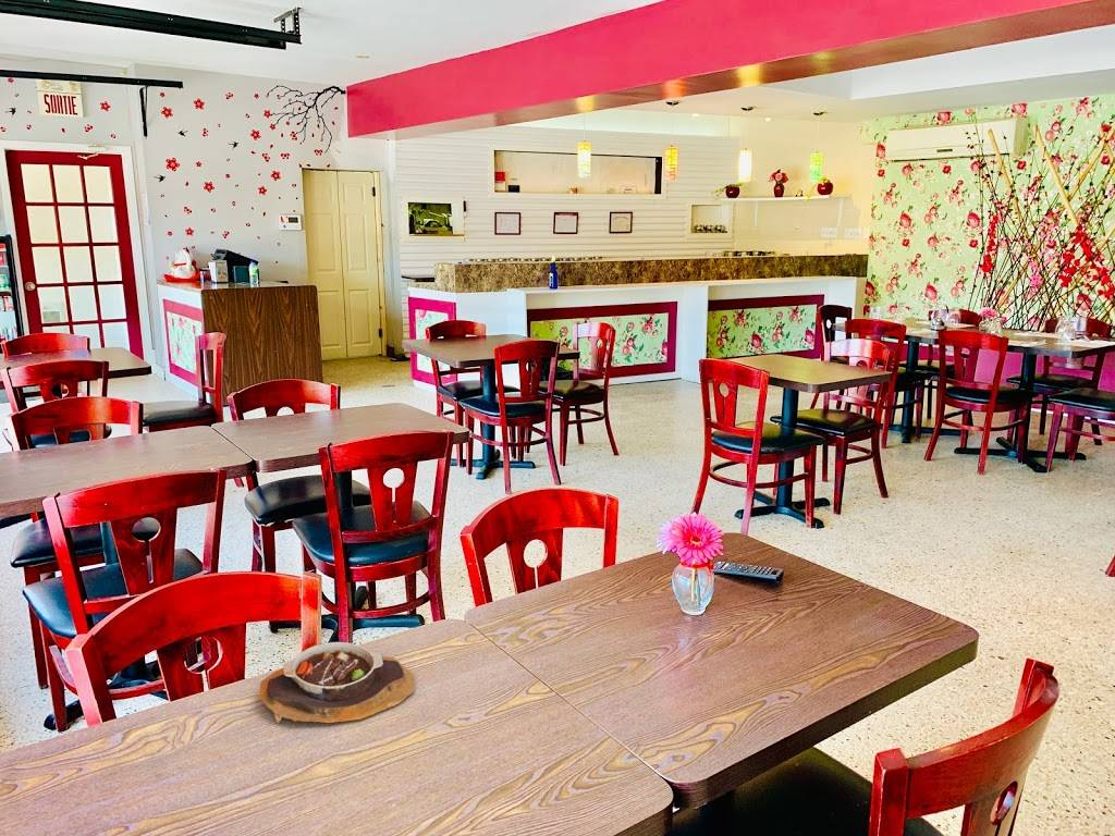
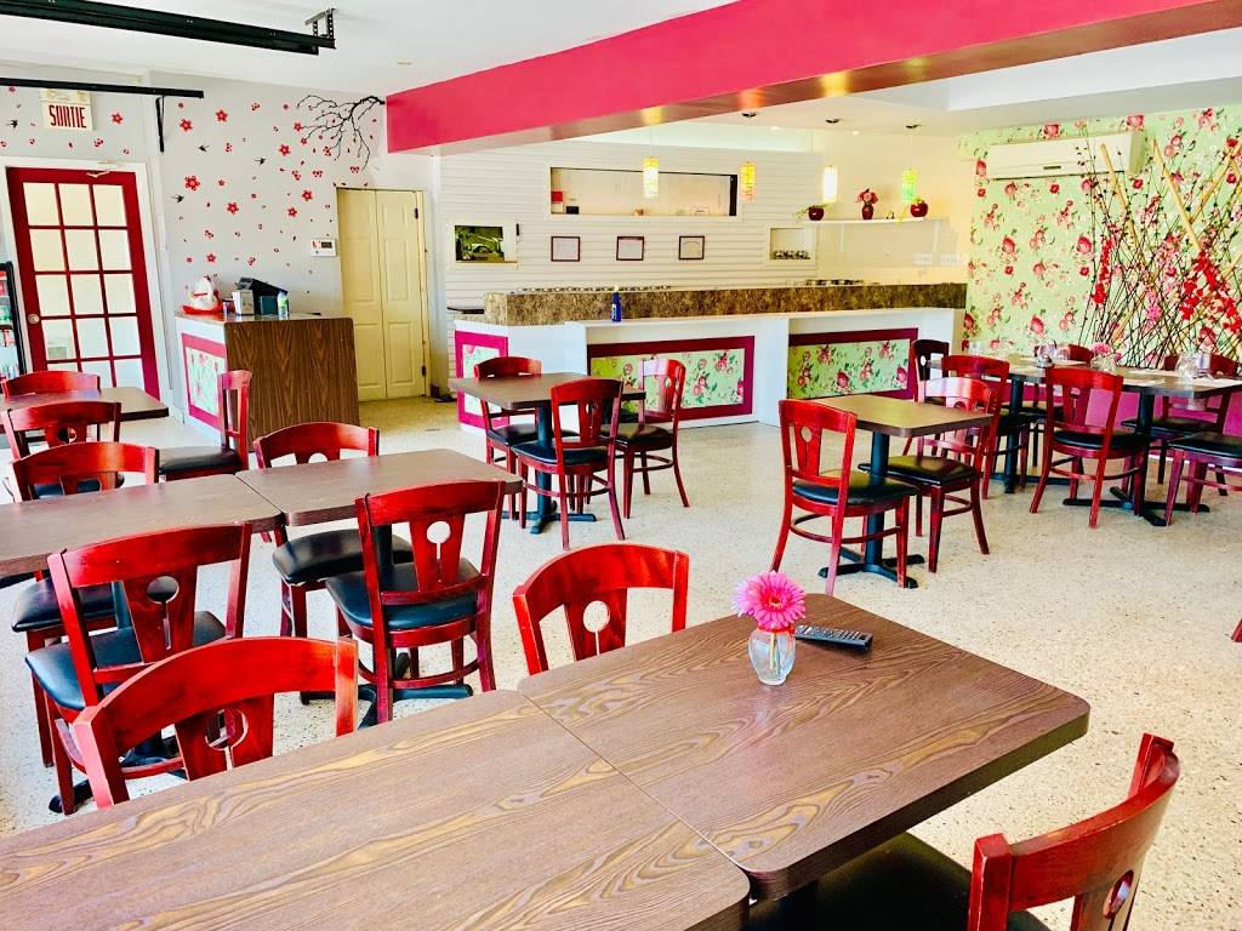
- soup bowl (338, 676)
